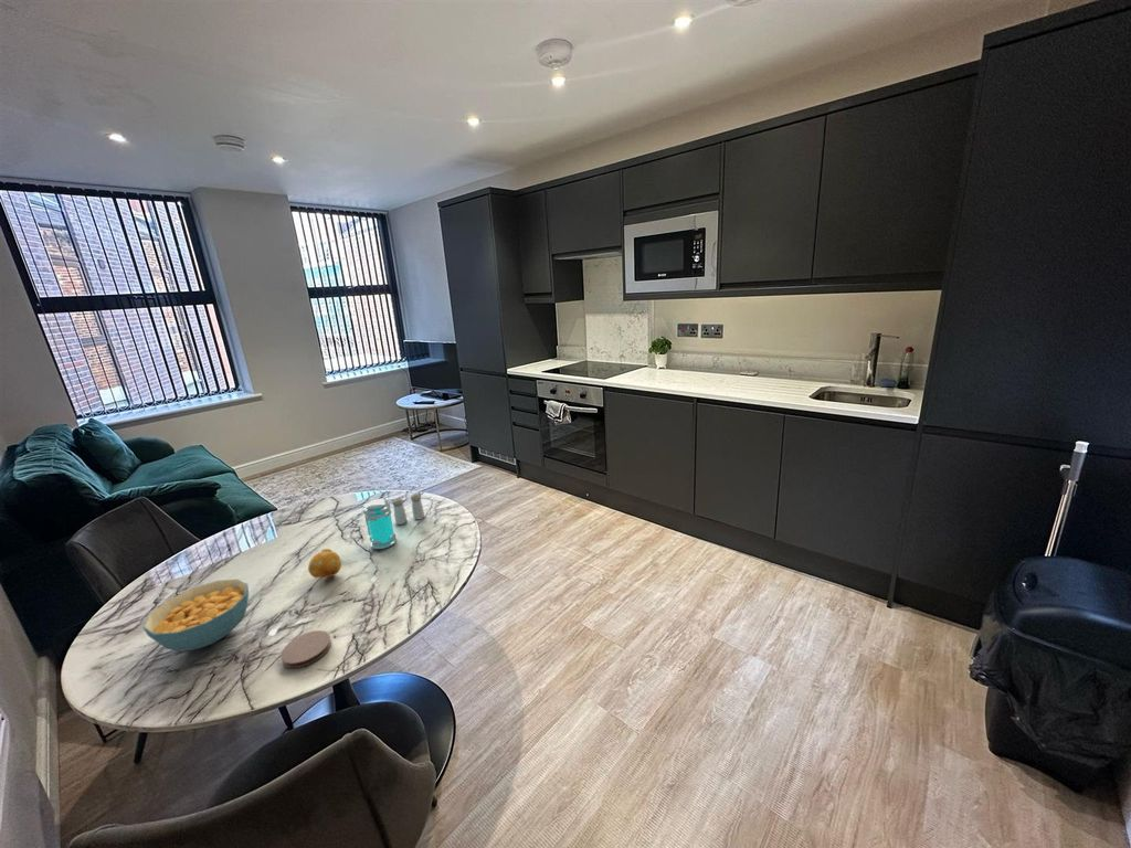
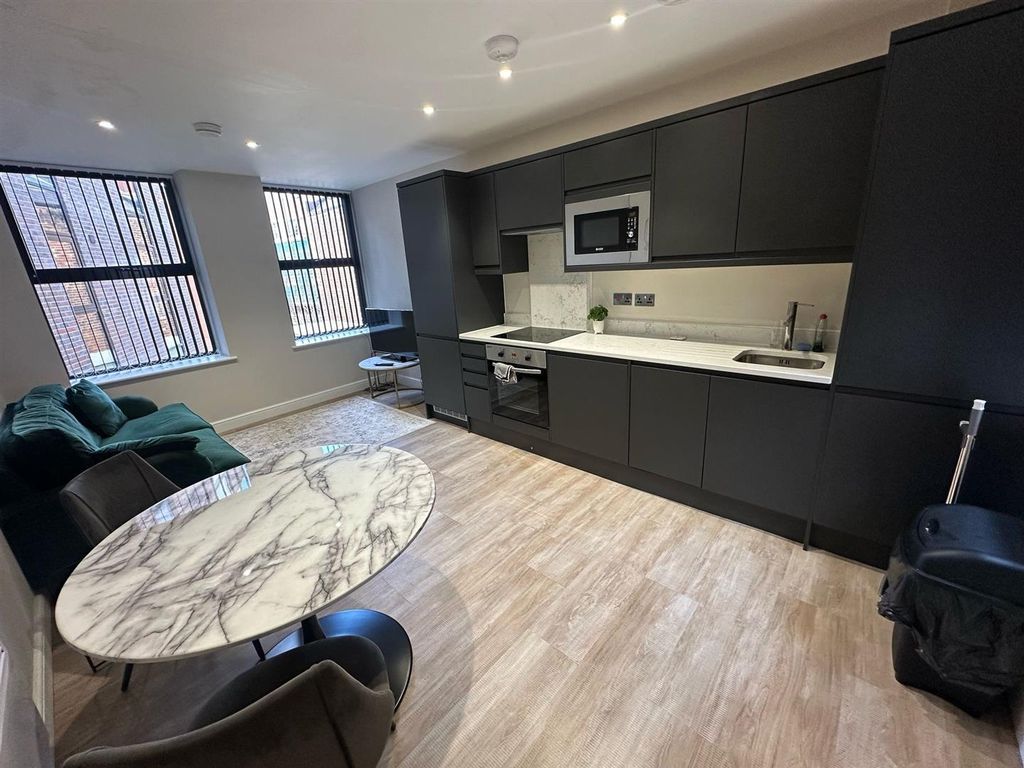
- salt and pepper shaker (412, 508)
- fruit (325, 564)
- cereal bowl (204, 621)
- coaster (306, 648)
- jar (379, 522)
